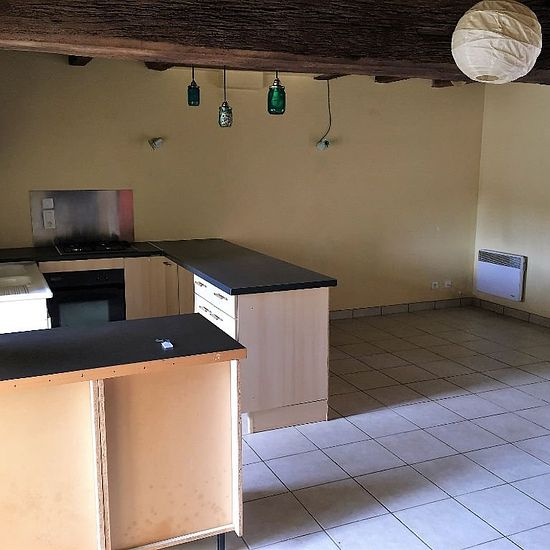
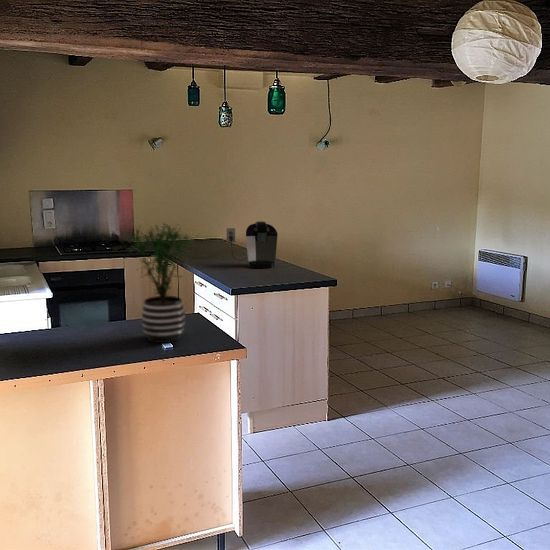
+ potted plant (161, 281)
+ coffee maker (252, 244)
